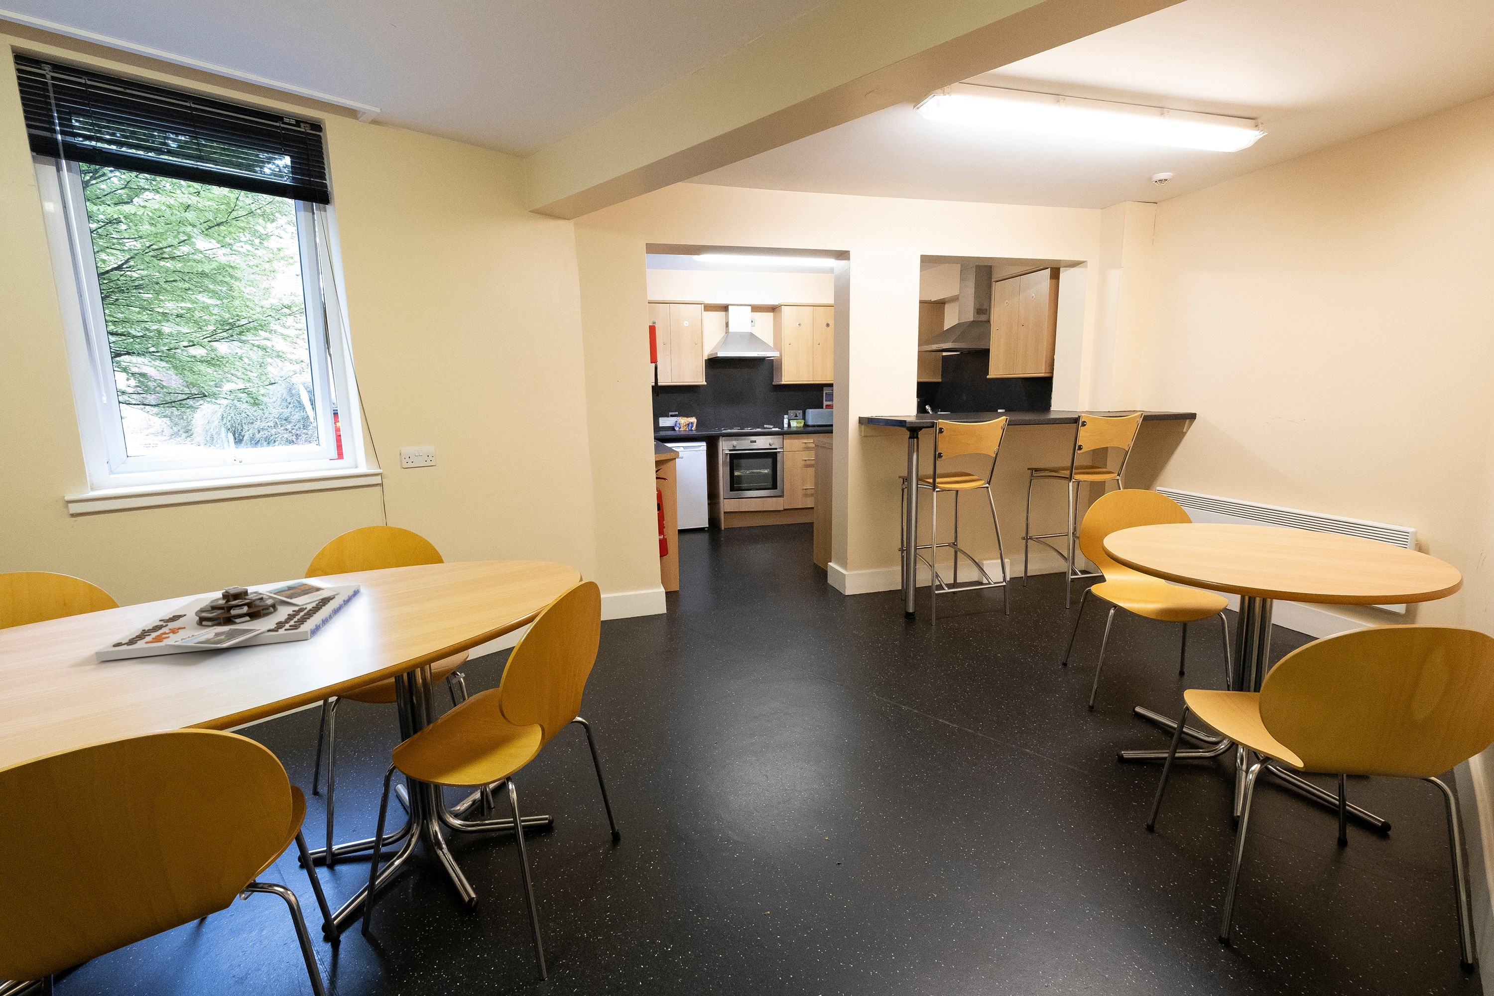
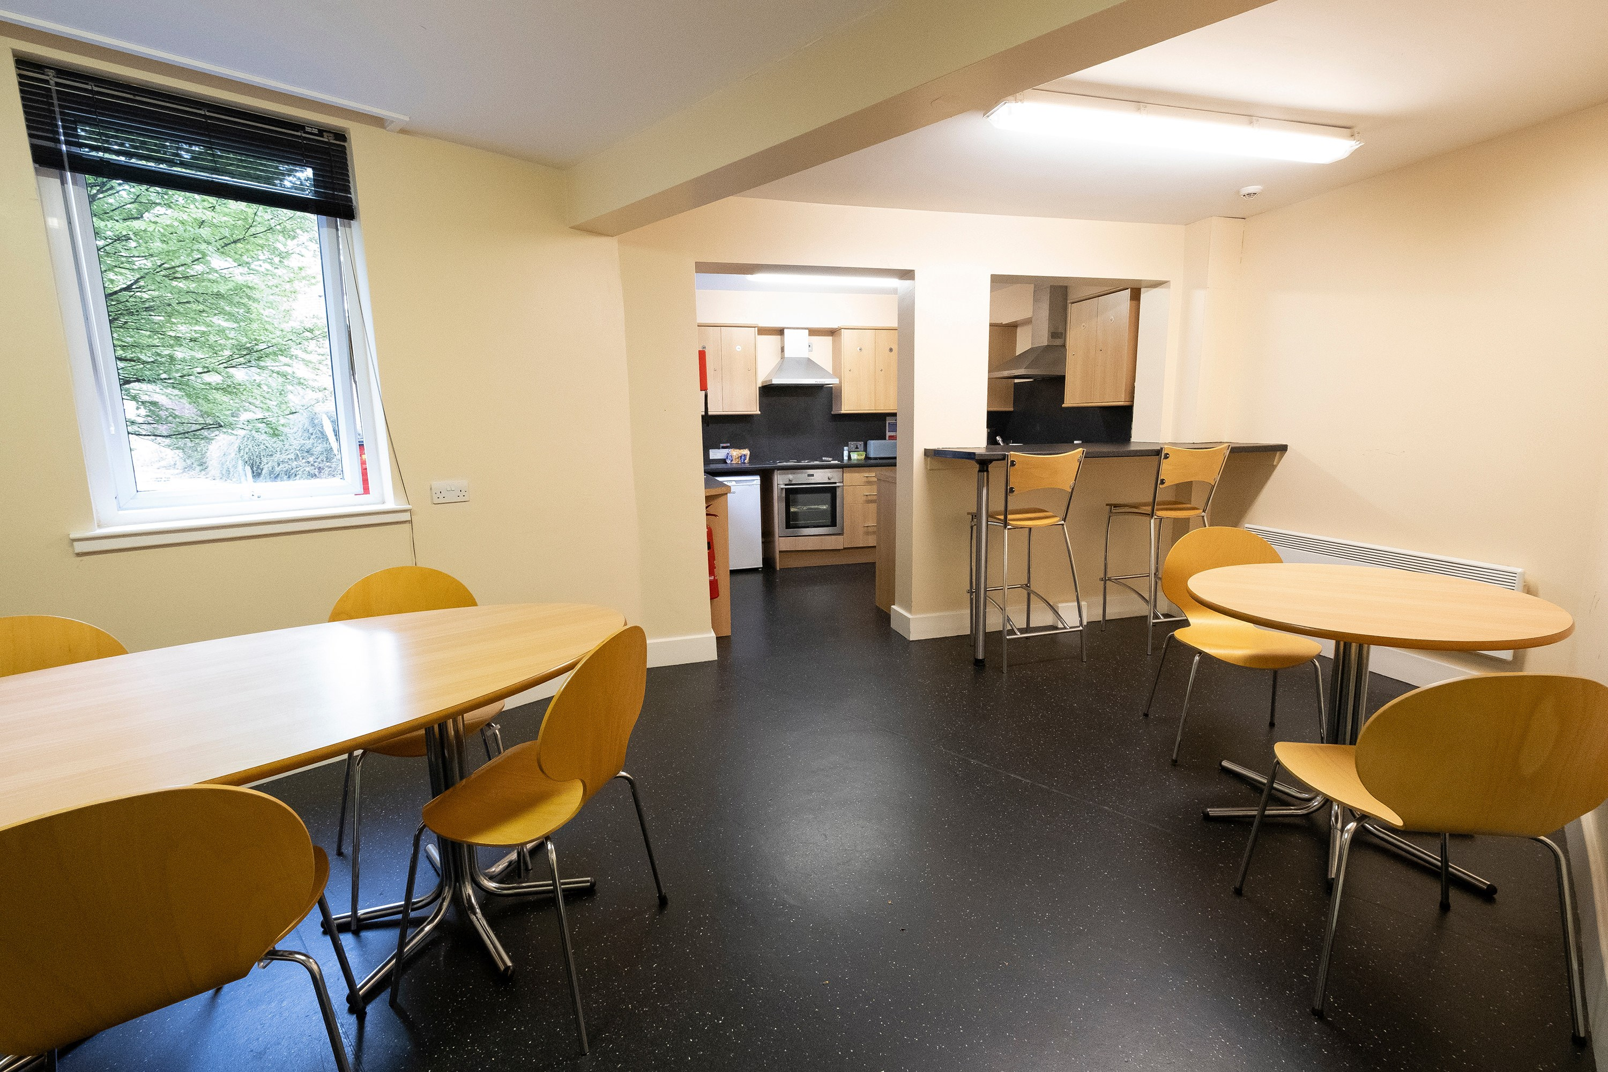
- board game (239, 608)
